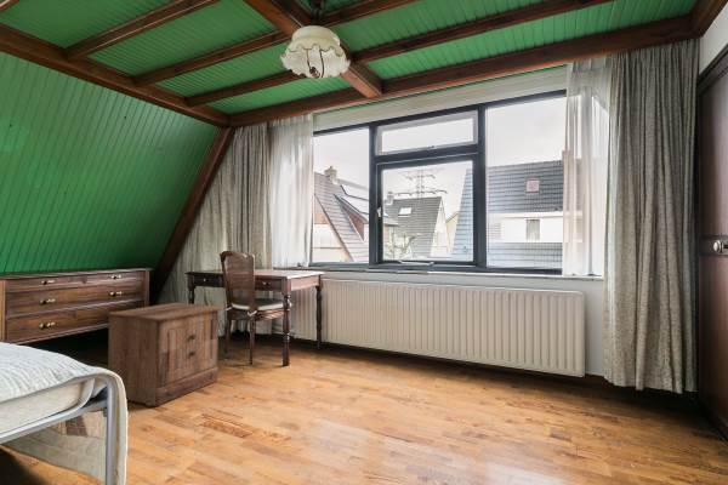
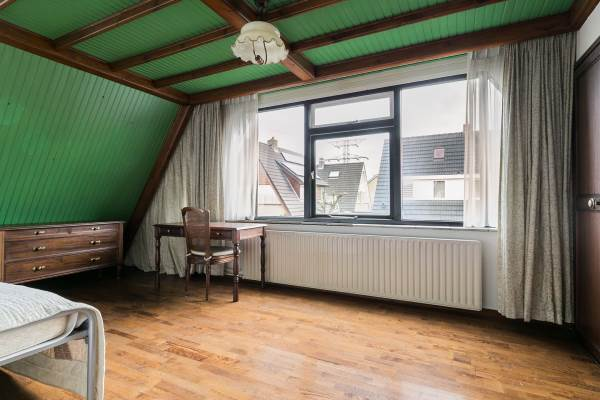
- nightstand (167, 348)
